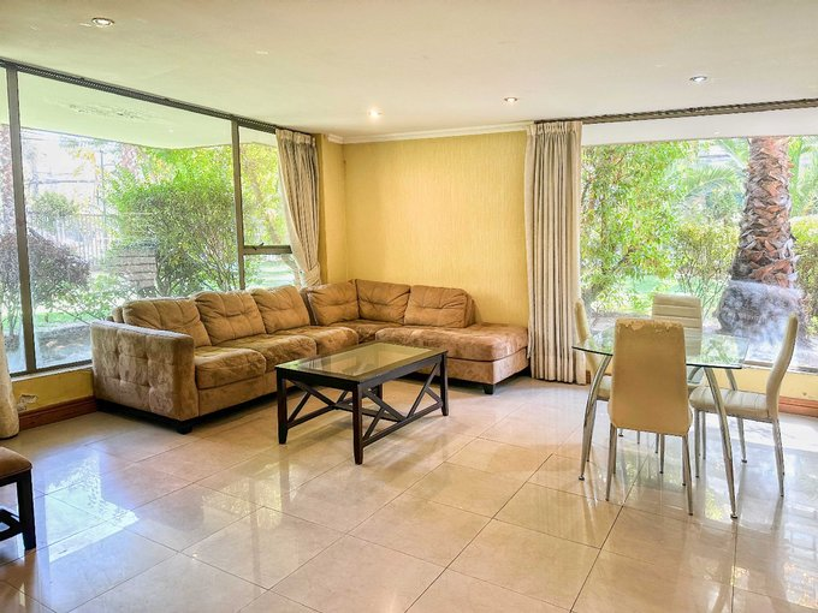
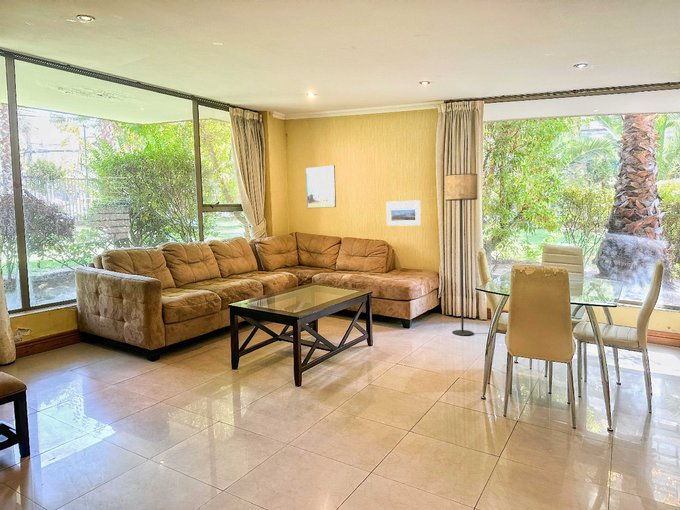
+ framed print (403, 213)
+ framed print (320, 187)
+ floor lamp (461, 255)
